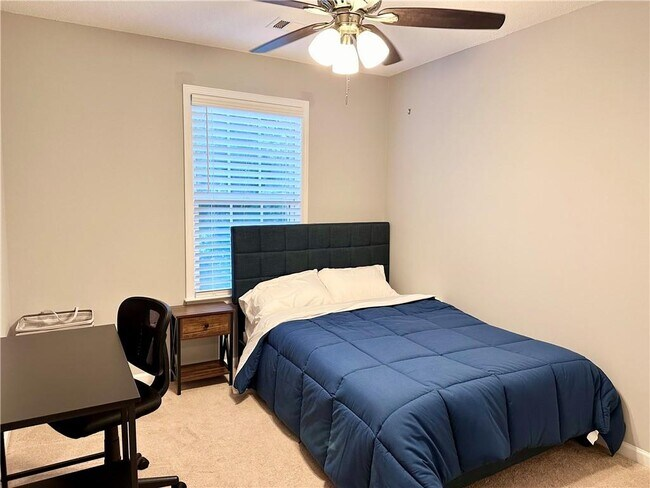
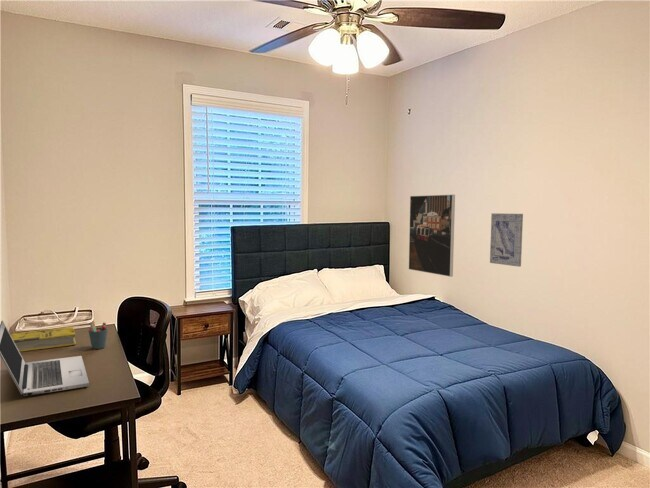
+ book (39, 338)
+ pen holder (98, 333)
+ laptop (43, 360)
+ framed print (430, 234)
+ wall art (505, 239)
